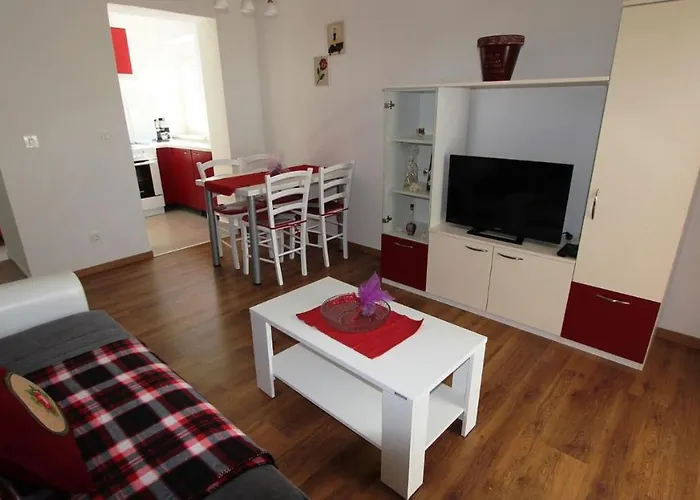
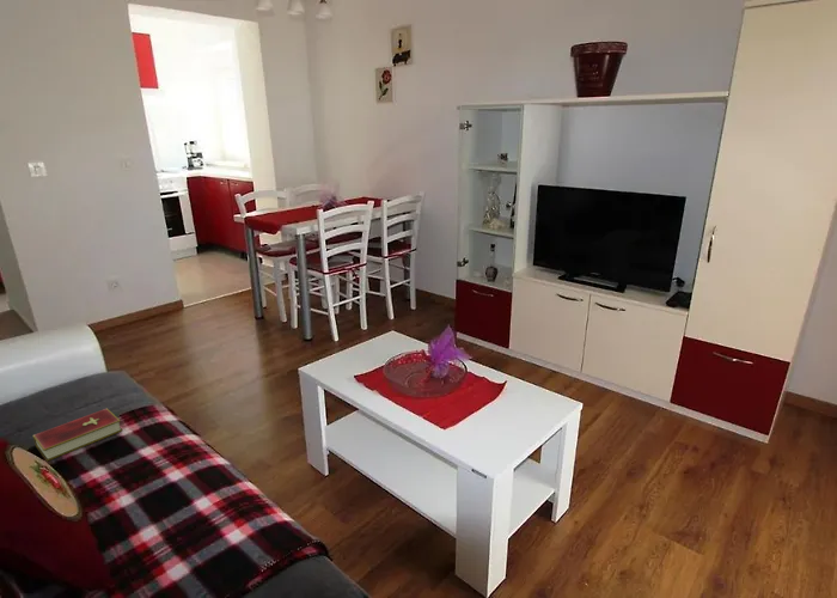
+ hardcover book (78, 432)
